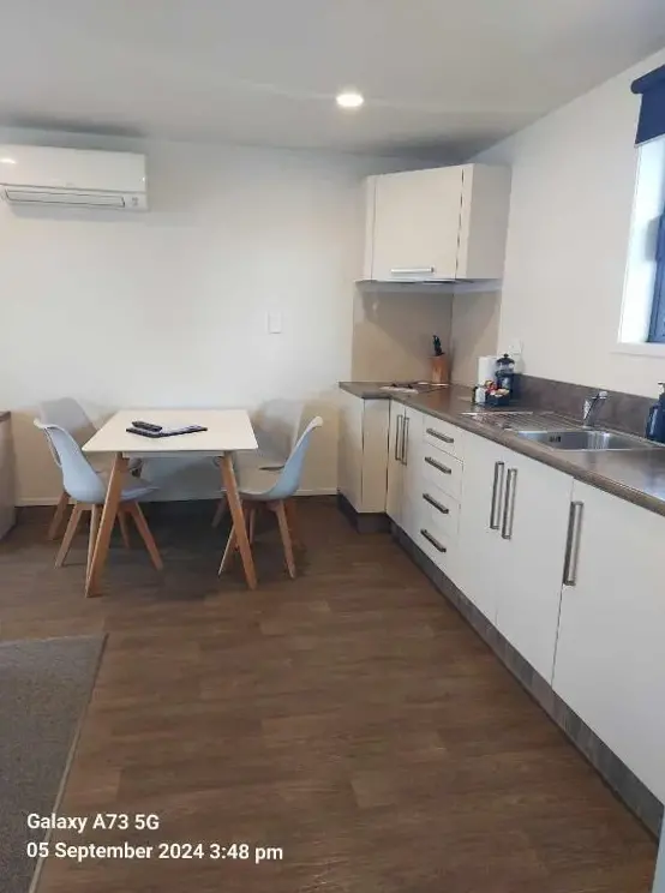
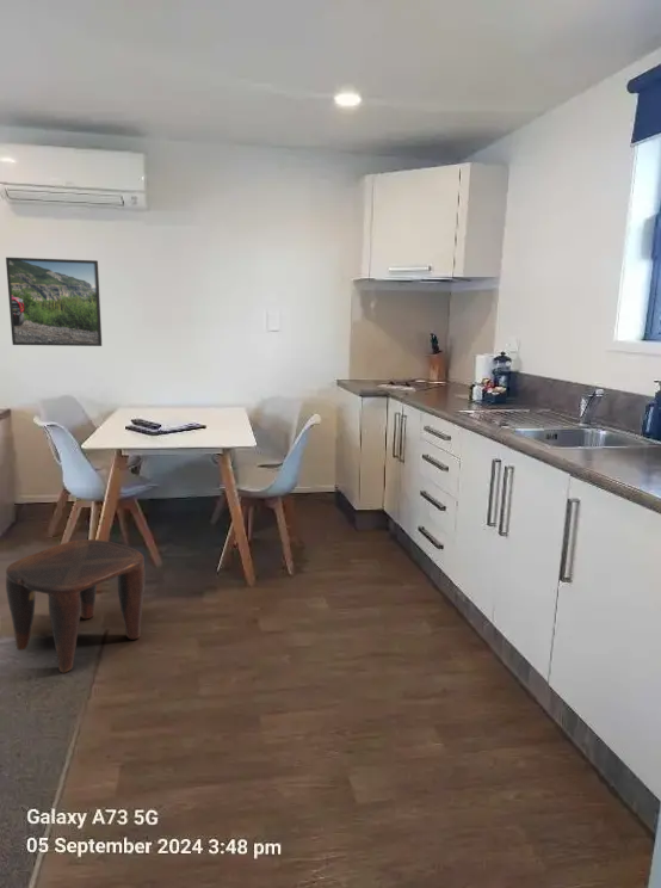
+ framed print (55, 302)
+ stool (79, 600)
